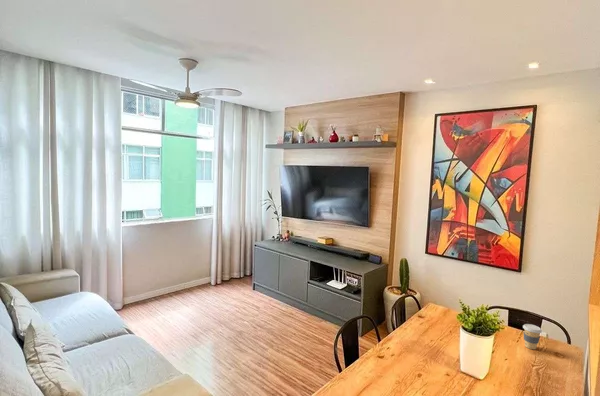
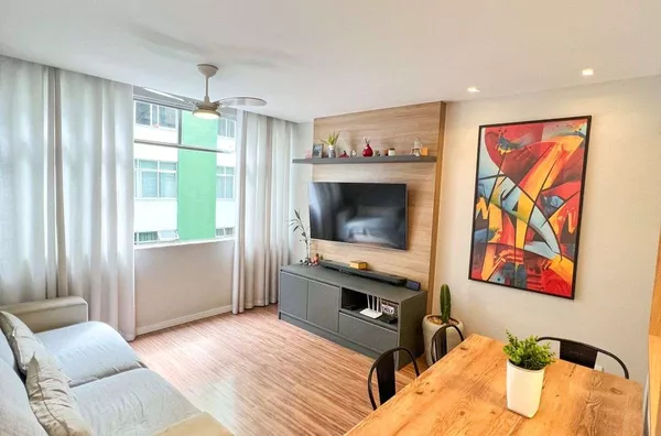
- coffee cup (531, 337)
